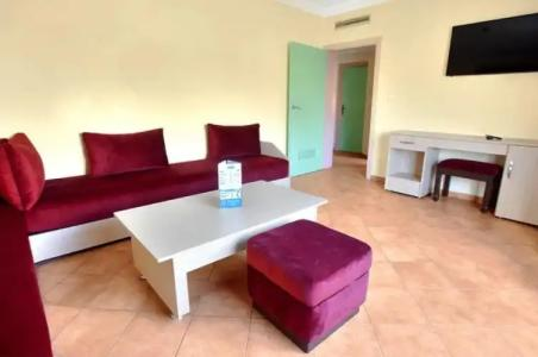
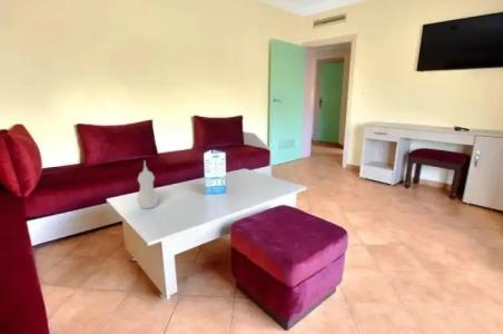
+ teapot (146, 184)
